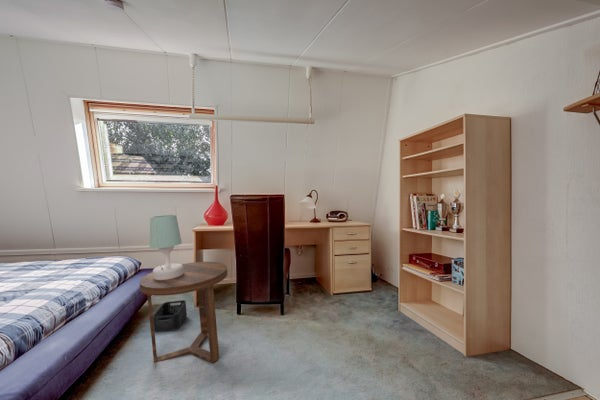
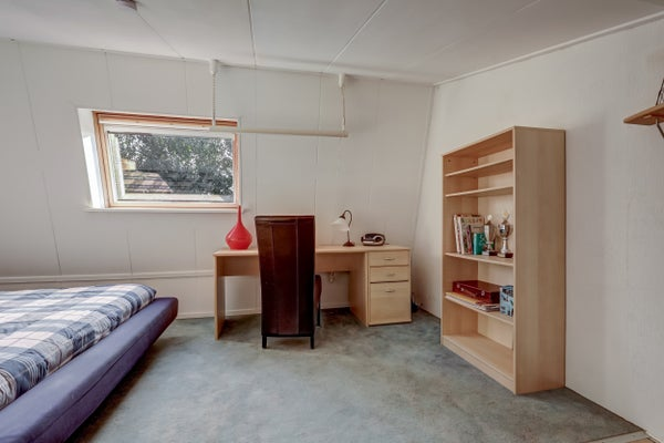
- table lamp (166, 245)
- storage bin (170, 315)
- side table (199, 312)
